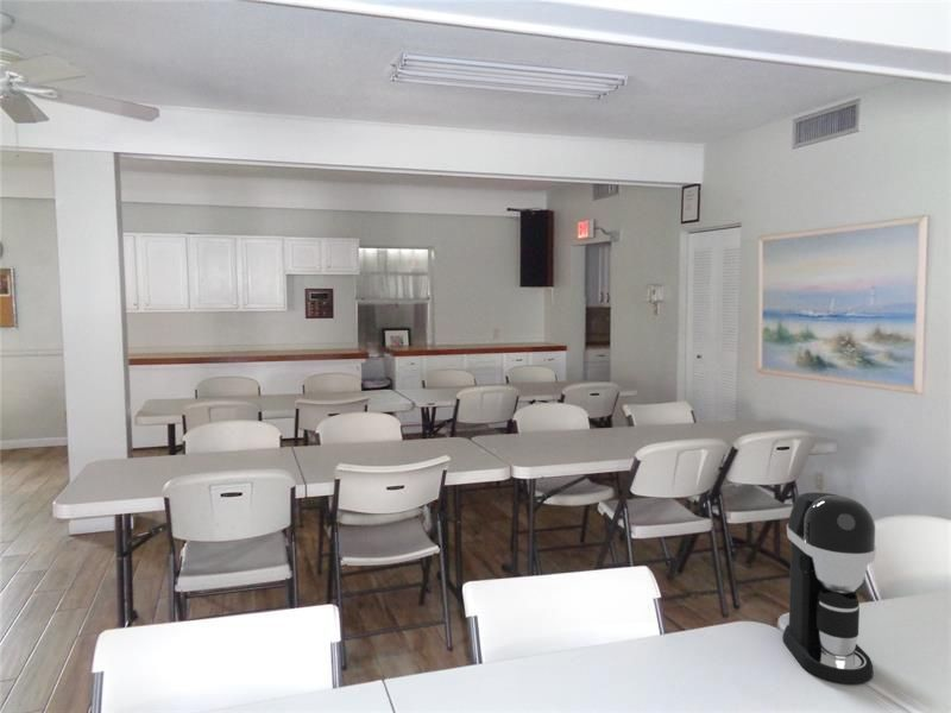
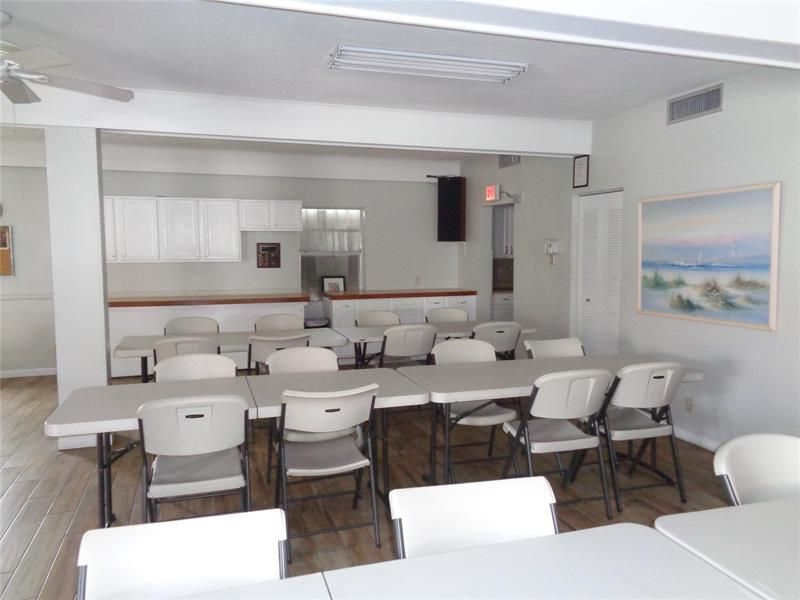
- coffee maker (827, 574)
